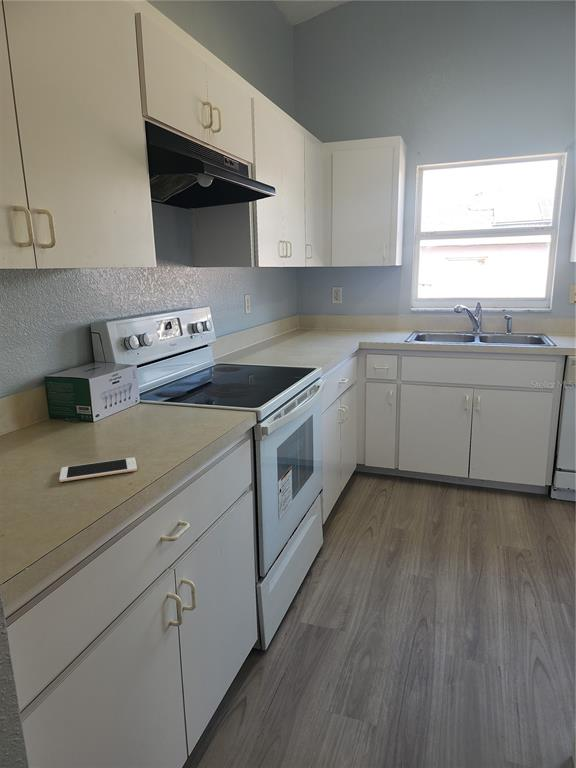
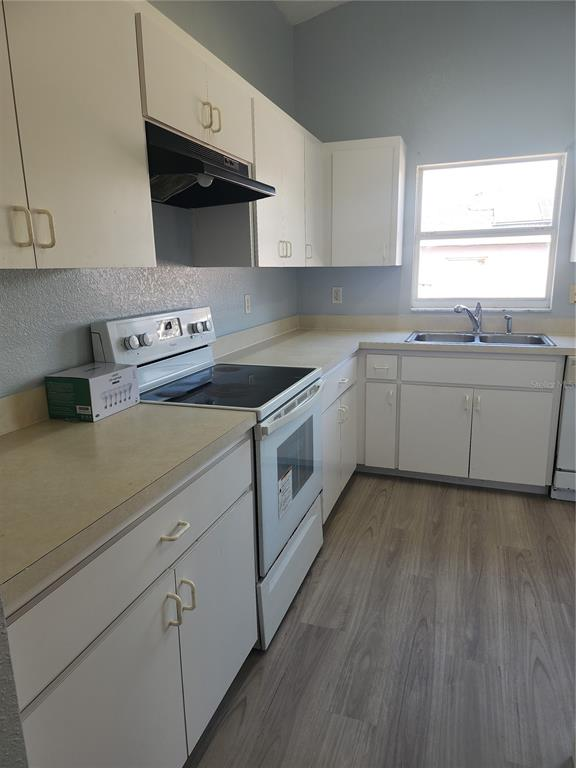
- cell phone (99, 469)
